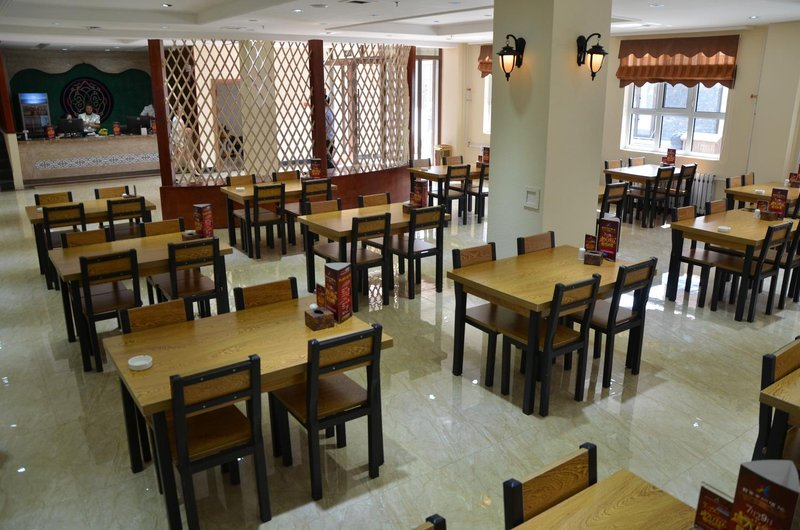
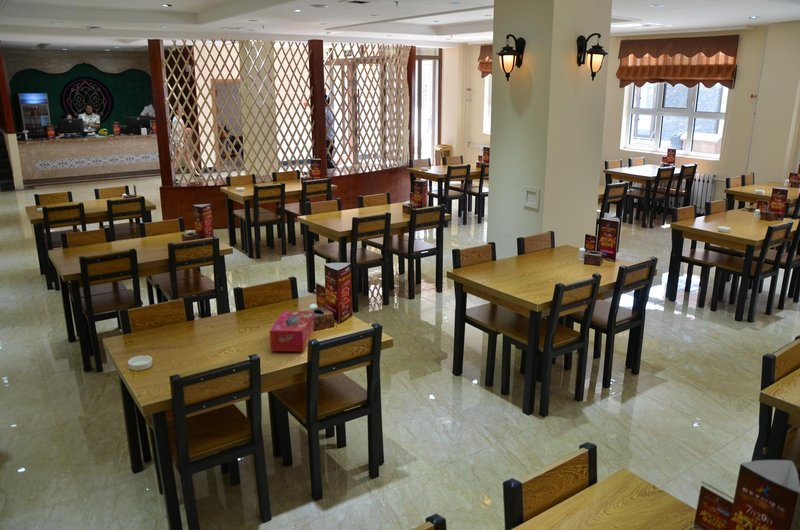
+ tissue box (293, 330)
